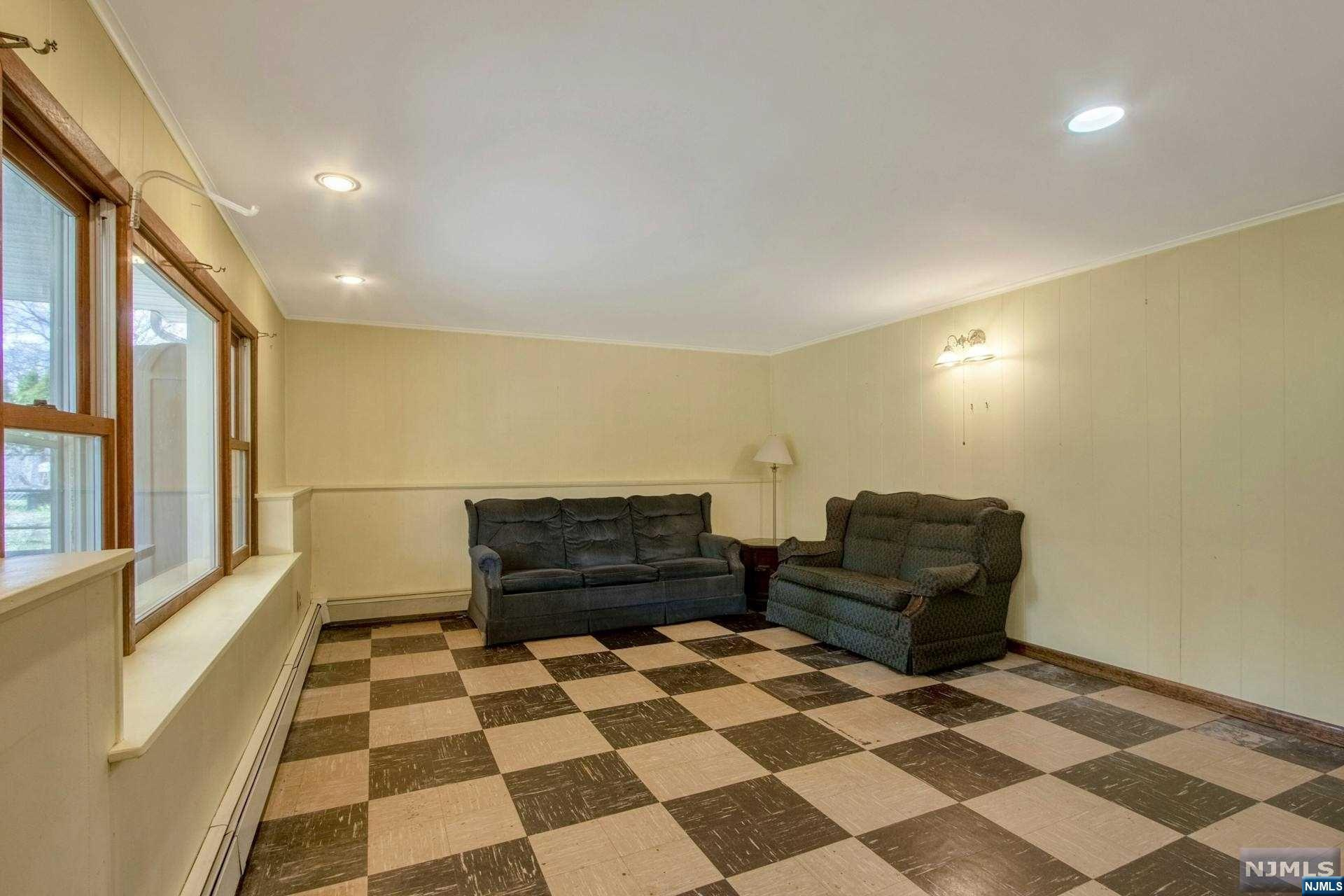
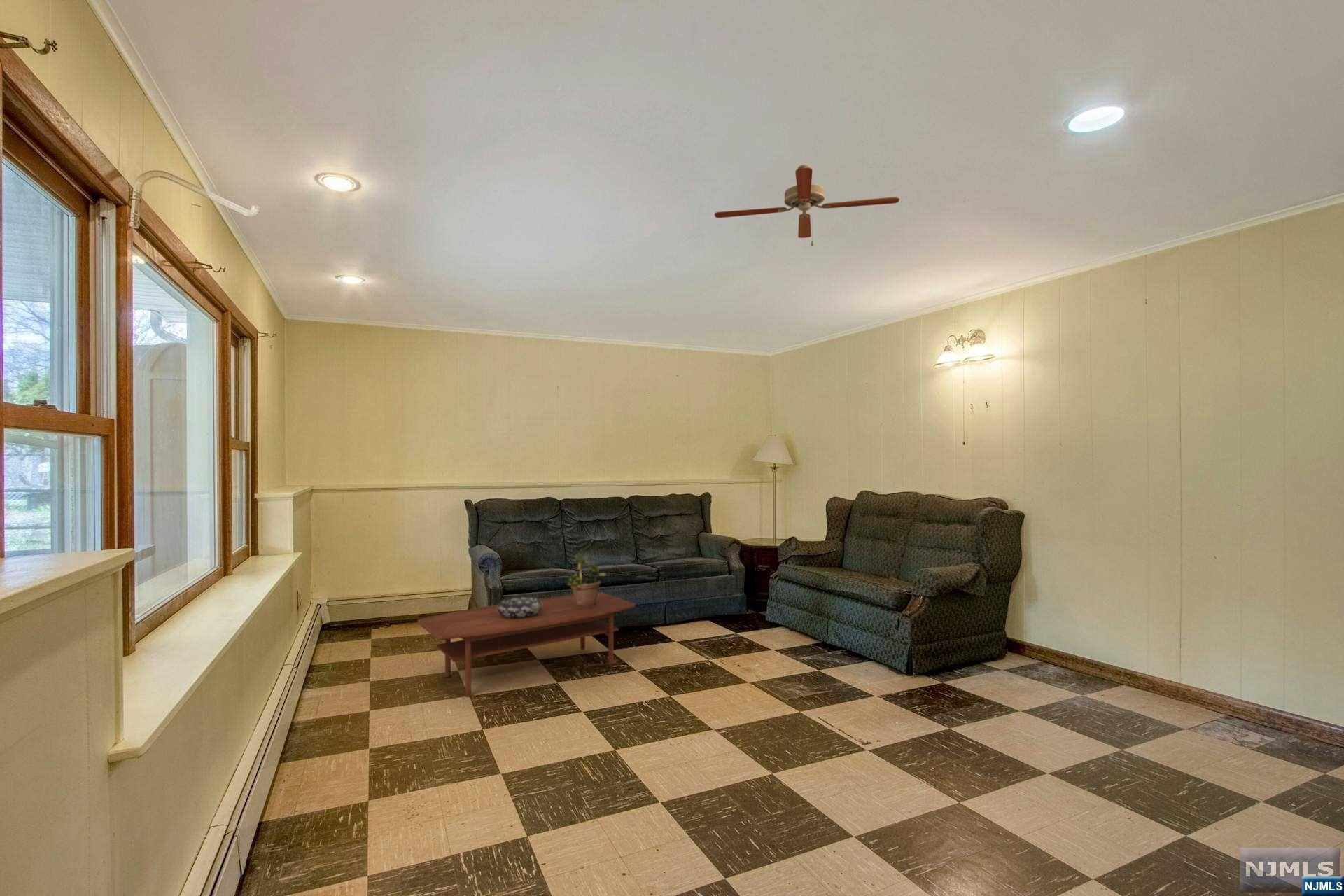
+ decorative bowl (519, 607)
+ coffee table (531, 640)
+ ceiling fan (804, 207)
+ potted plant (583, 575)
